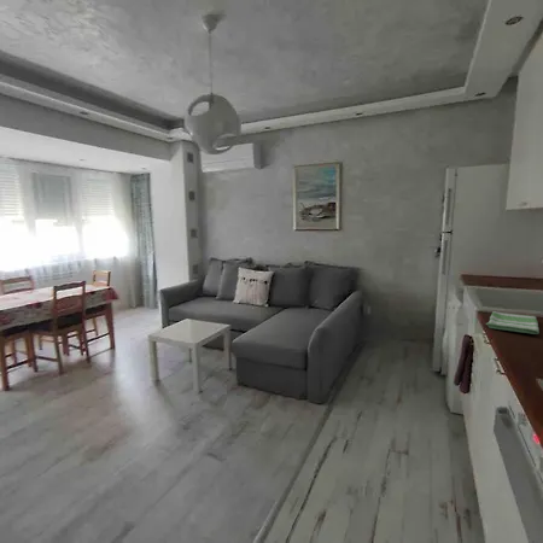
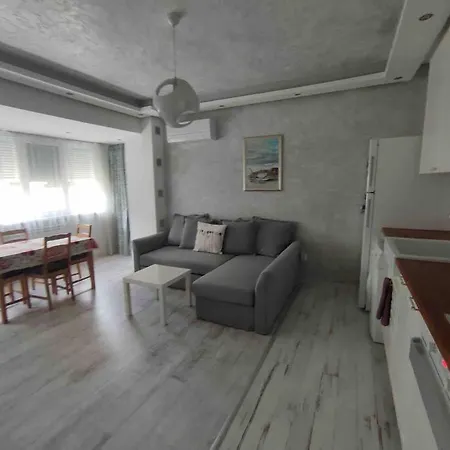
- dish towel (512, 321)
